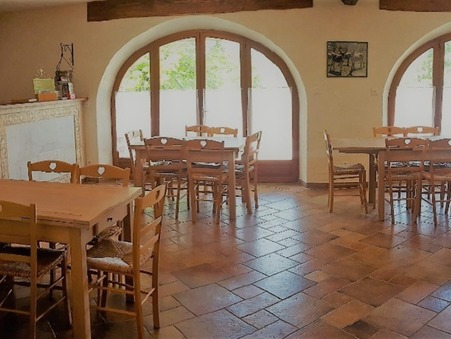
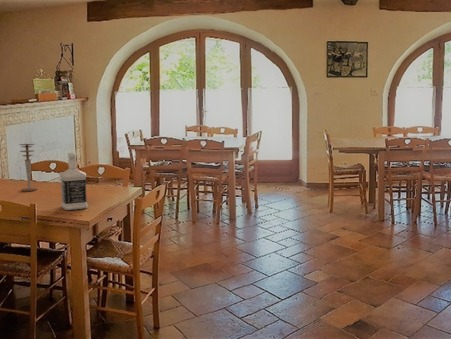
+ bottle (73, 180)
+ candlestick (27, 160)
